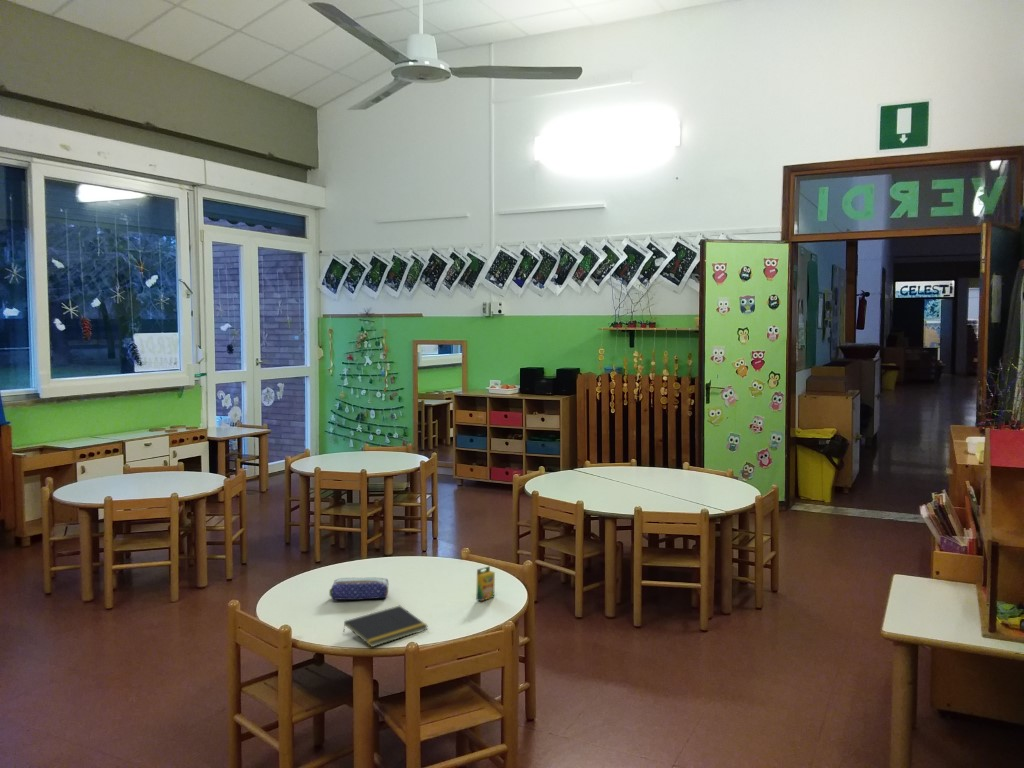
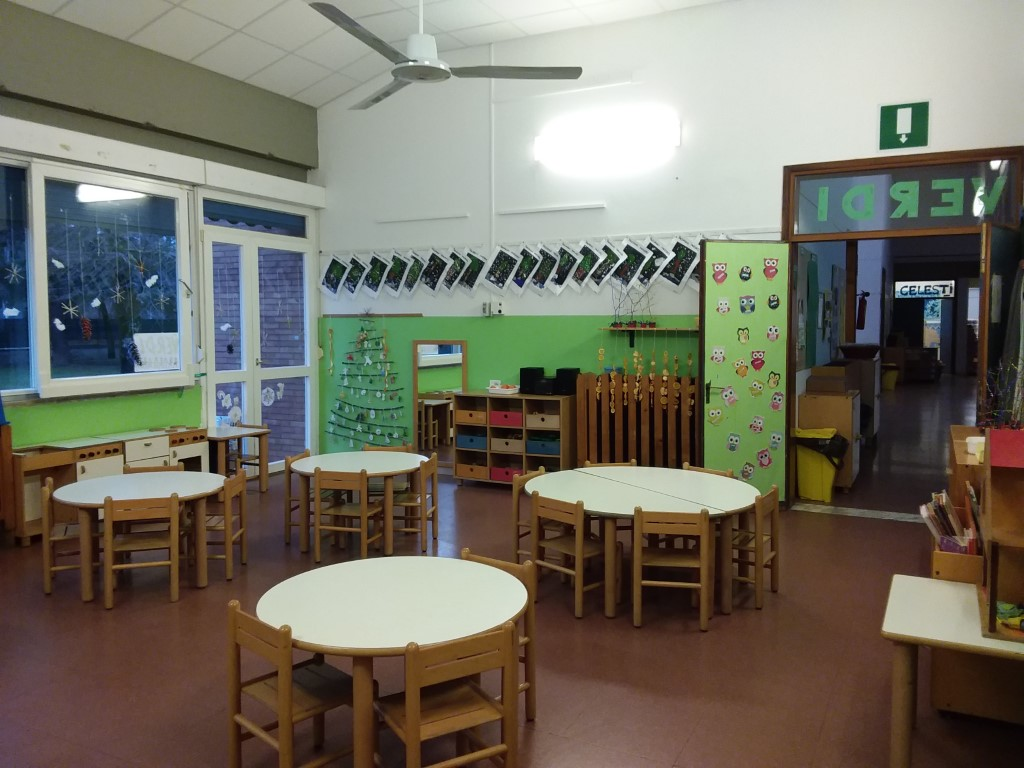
- crayon box (485, 583)
- pencil case (359, 588)
- notepad (386, 625)
